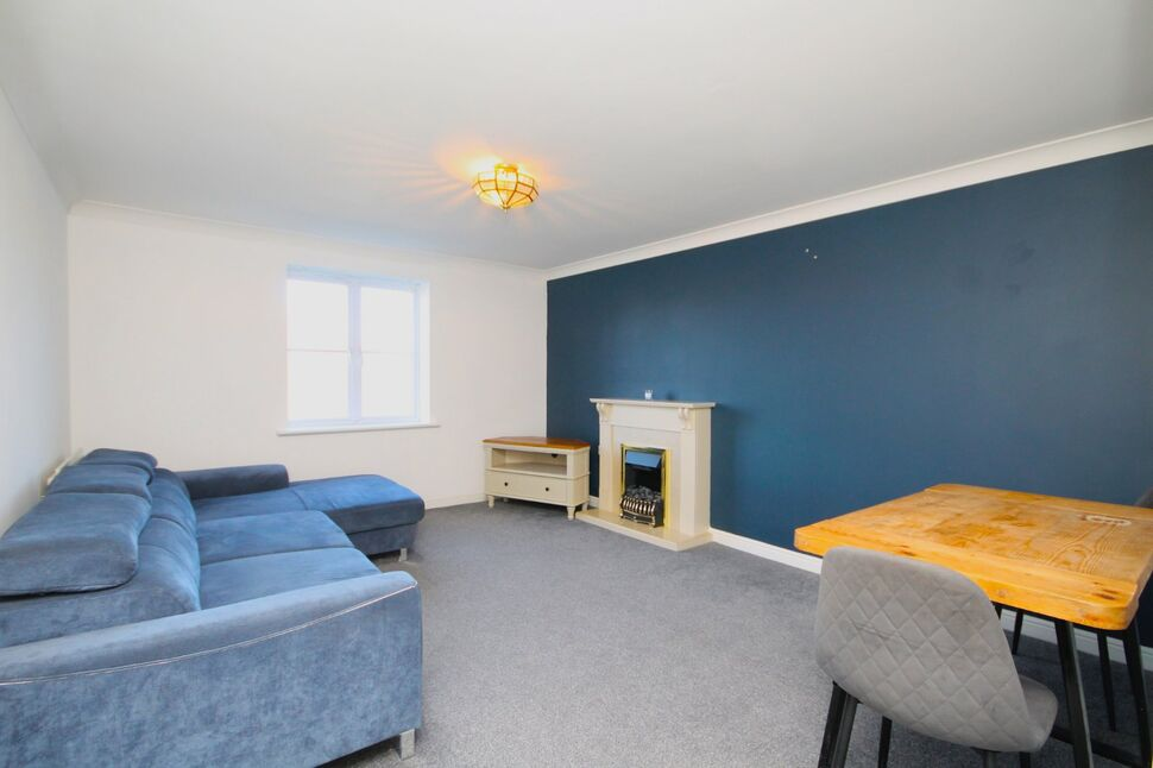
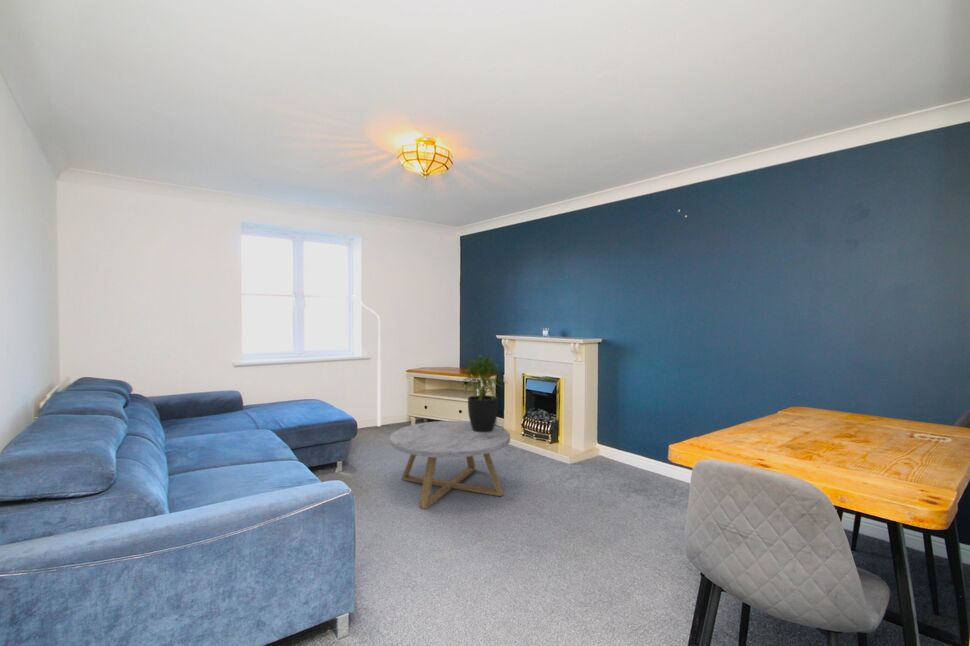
+ floor lamp (378, 362)
+ coffee table (450, 457)
+ potted plant (480, 391)
